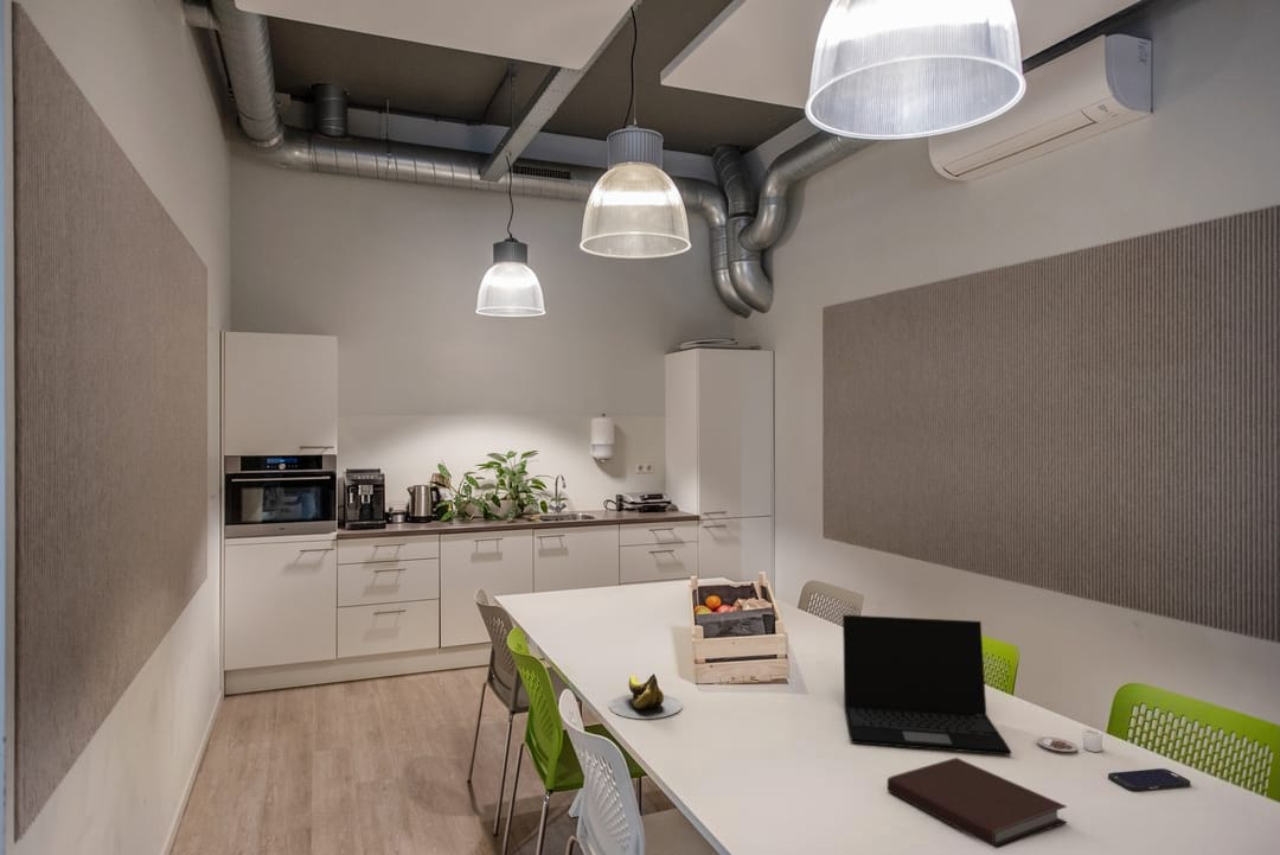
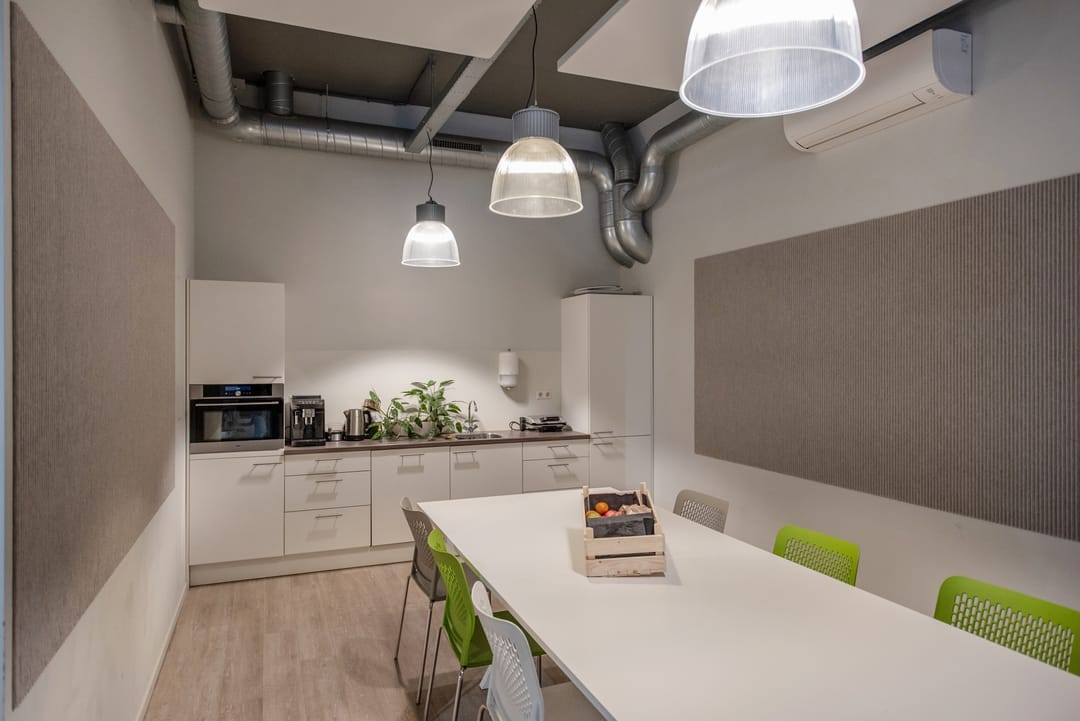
- laptop (919, 678)
- smartphone (1148, 779)
- cocoa (1065, 740)
- banana (645, 687)
- notebook (973, 798)
